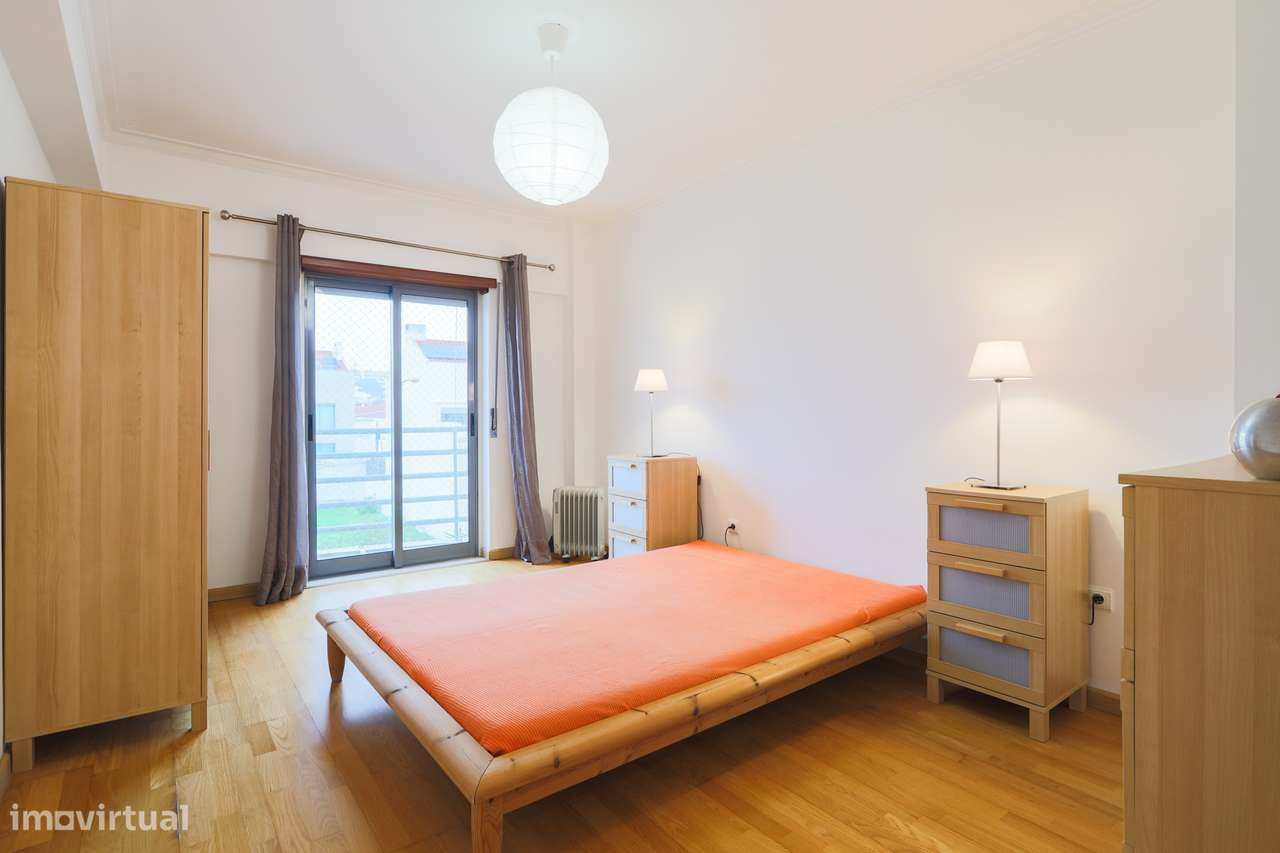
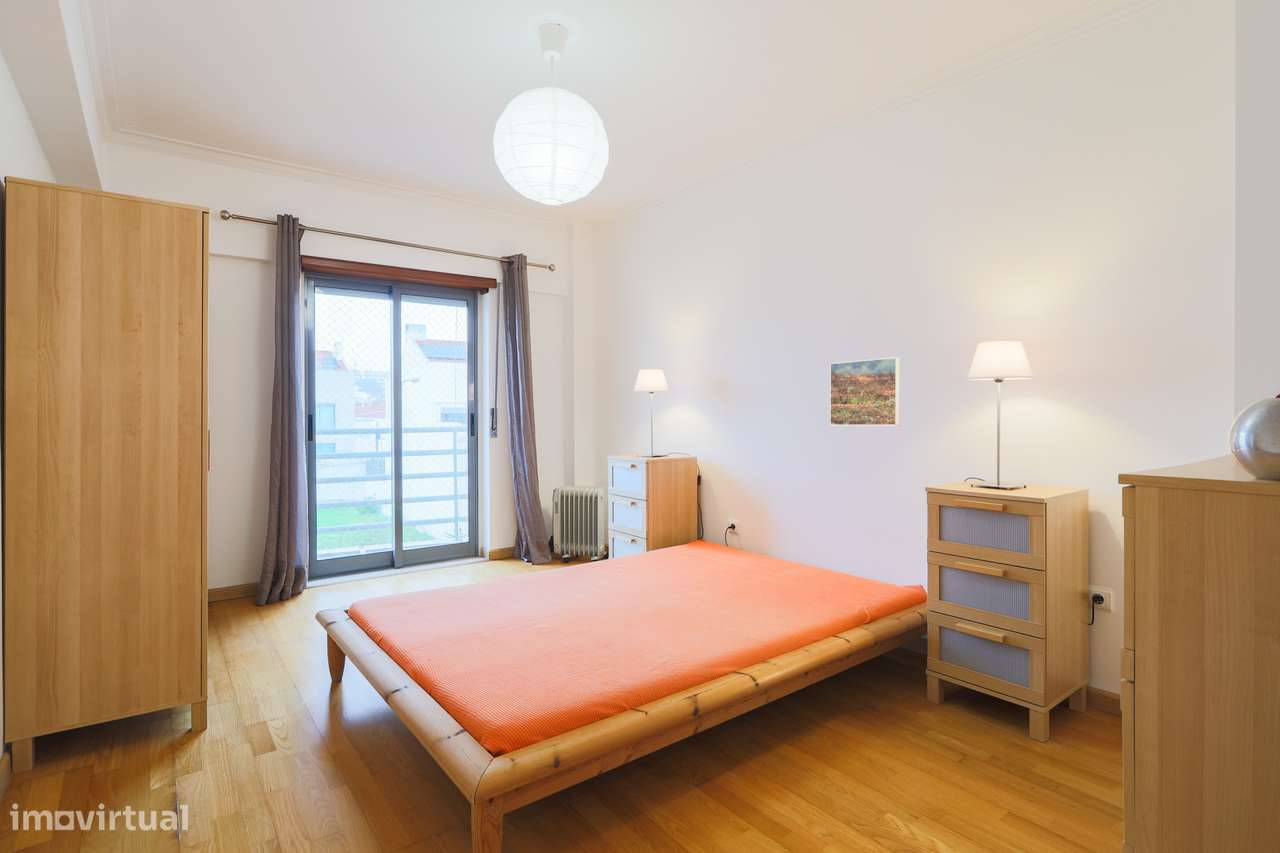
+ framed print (863, 393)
